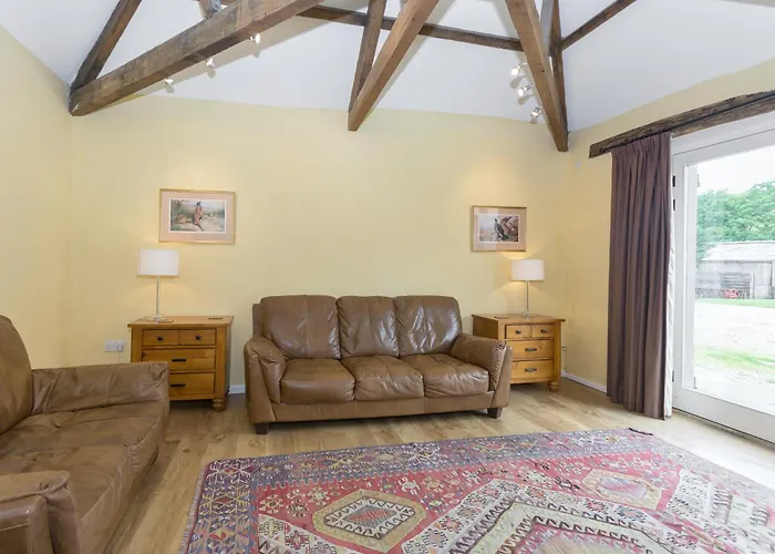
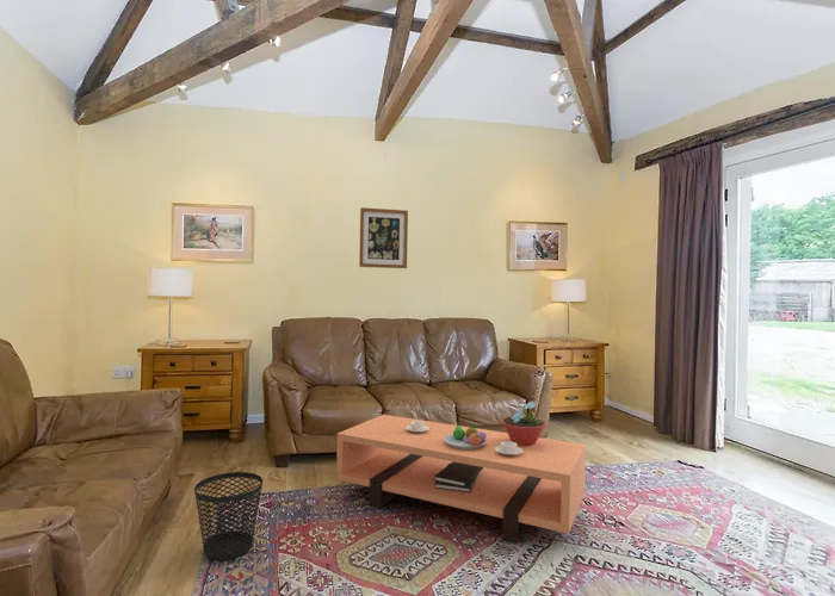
+ wastebasket (228, 516)
+ fruit bowl (464, 434)
+ potted flower (522, 421)
+ wall art (383, 238)
+ coffee table (458, 466)
